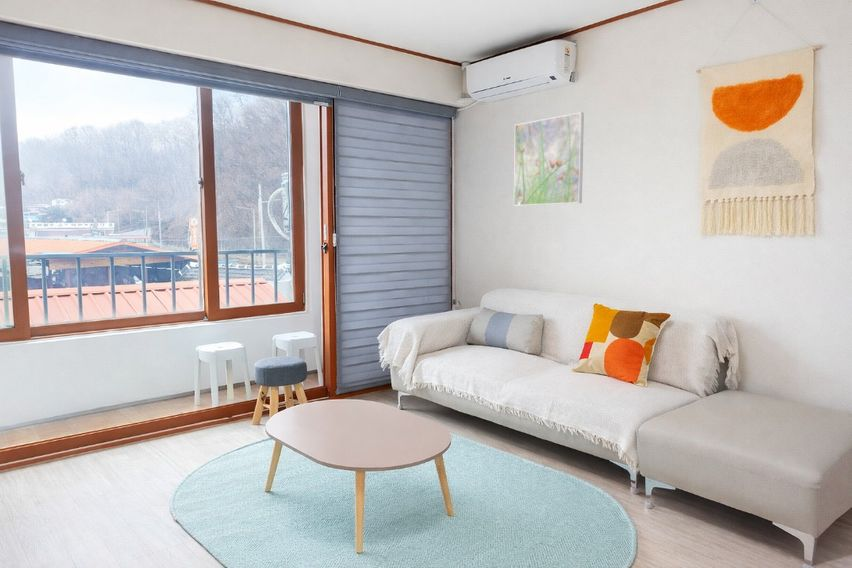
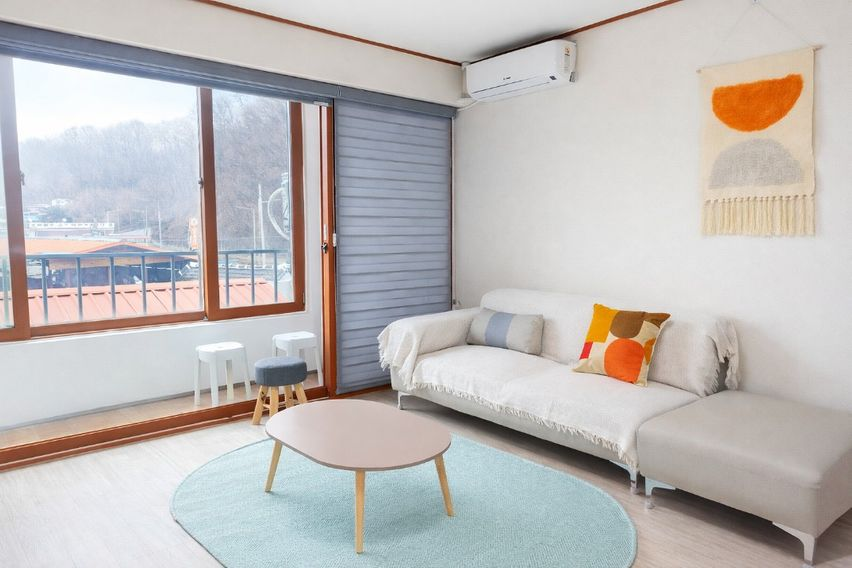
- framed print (546, 162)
